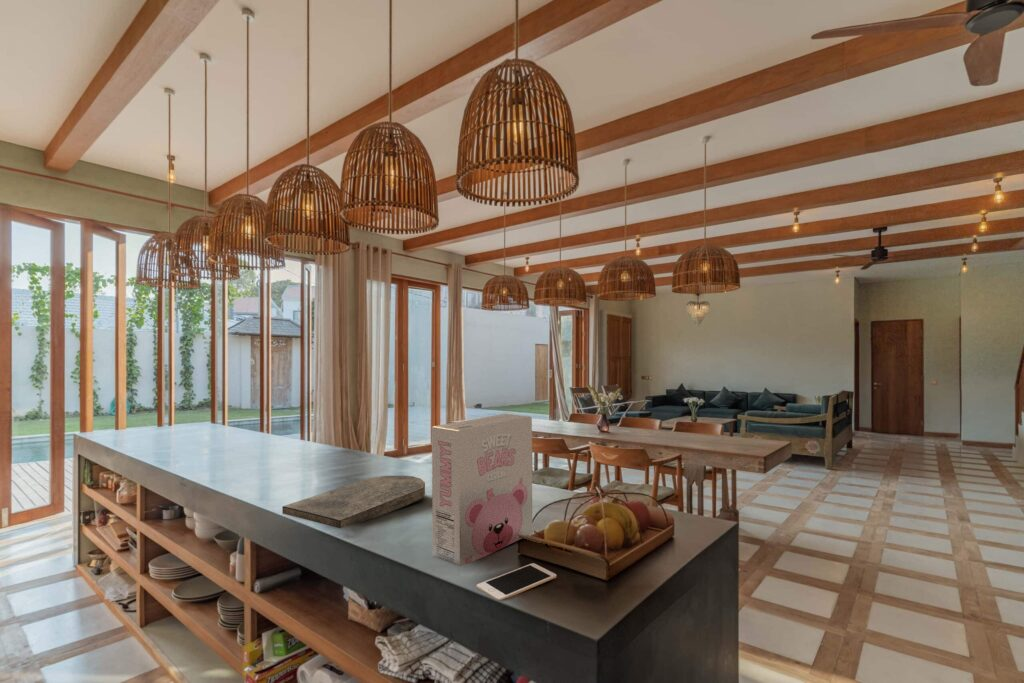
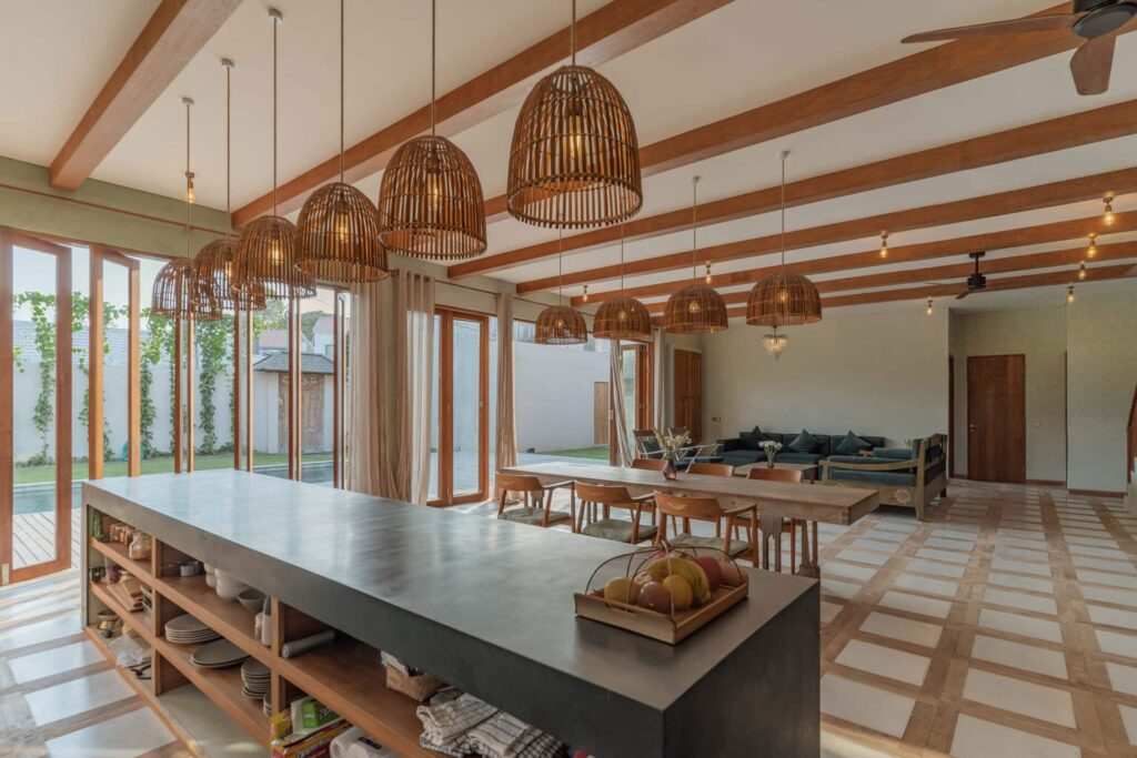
- cereal box (485, 483)
- cutting board (367, 498)
- cell phone (517, 581)
